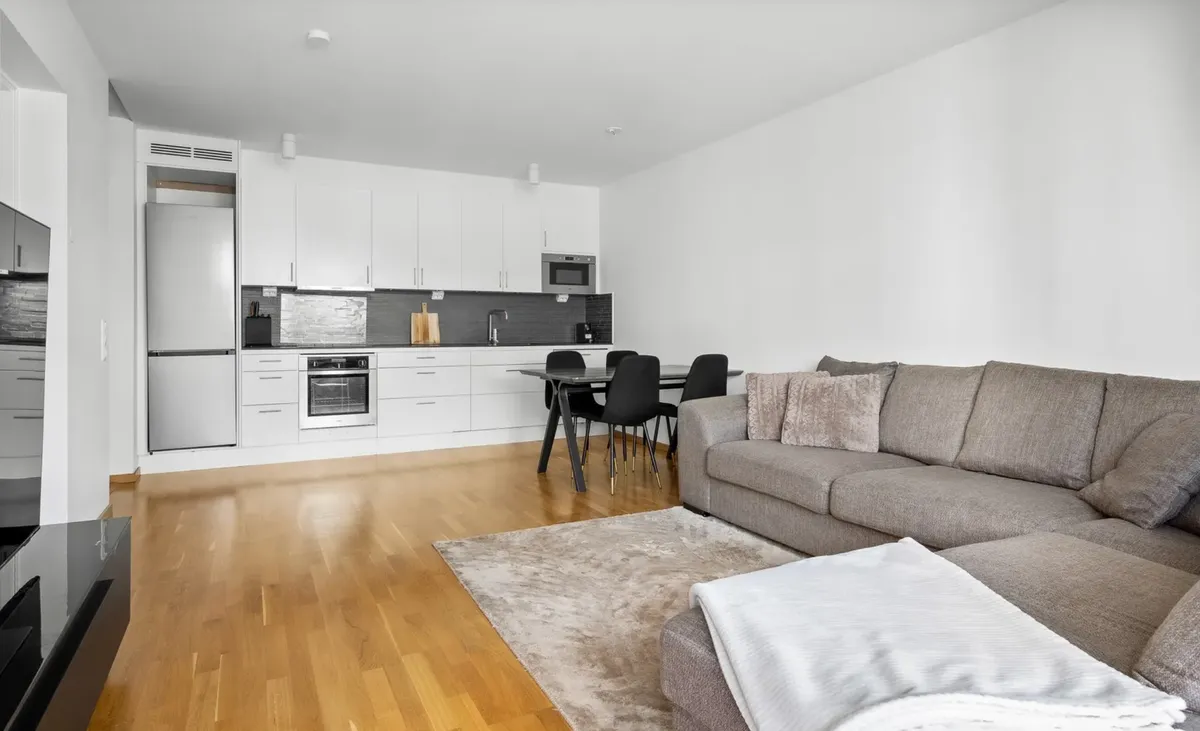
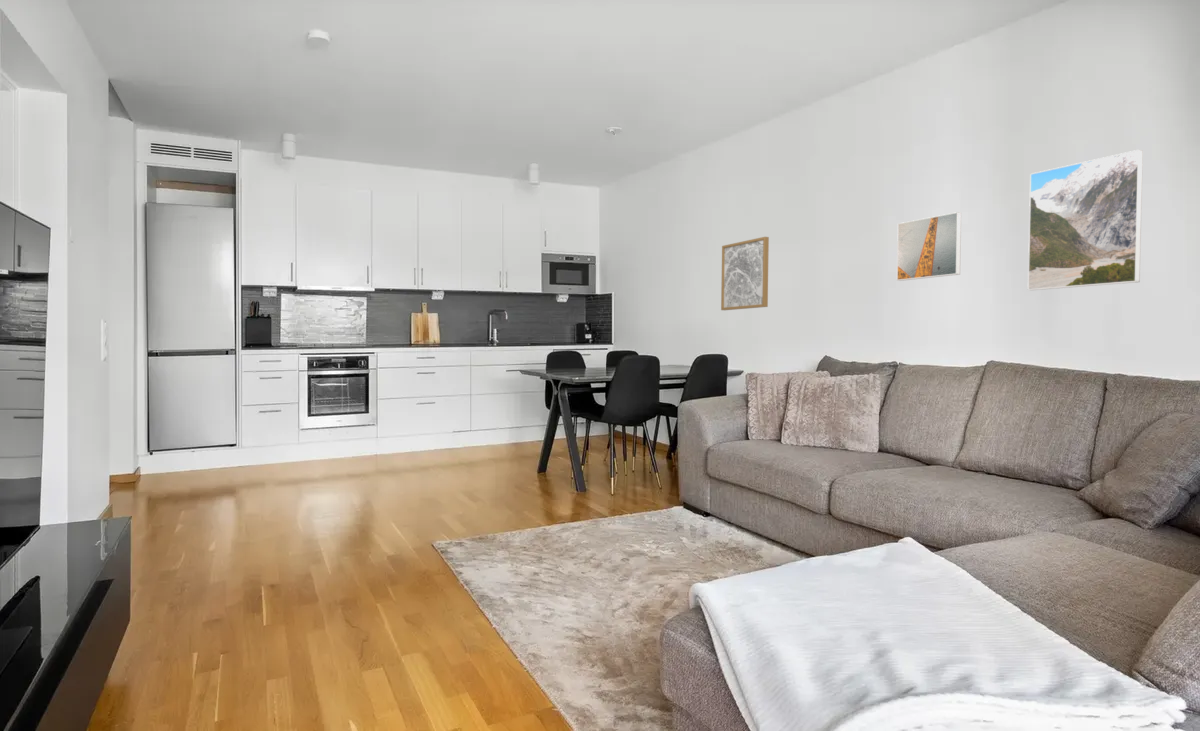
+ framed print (927, 248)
+ wall art (743, 275)
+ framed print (1081, 224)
